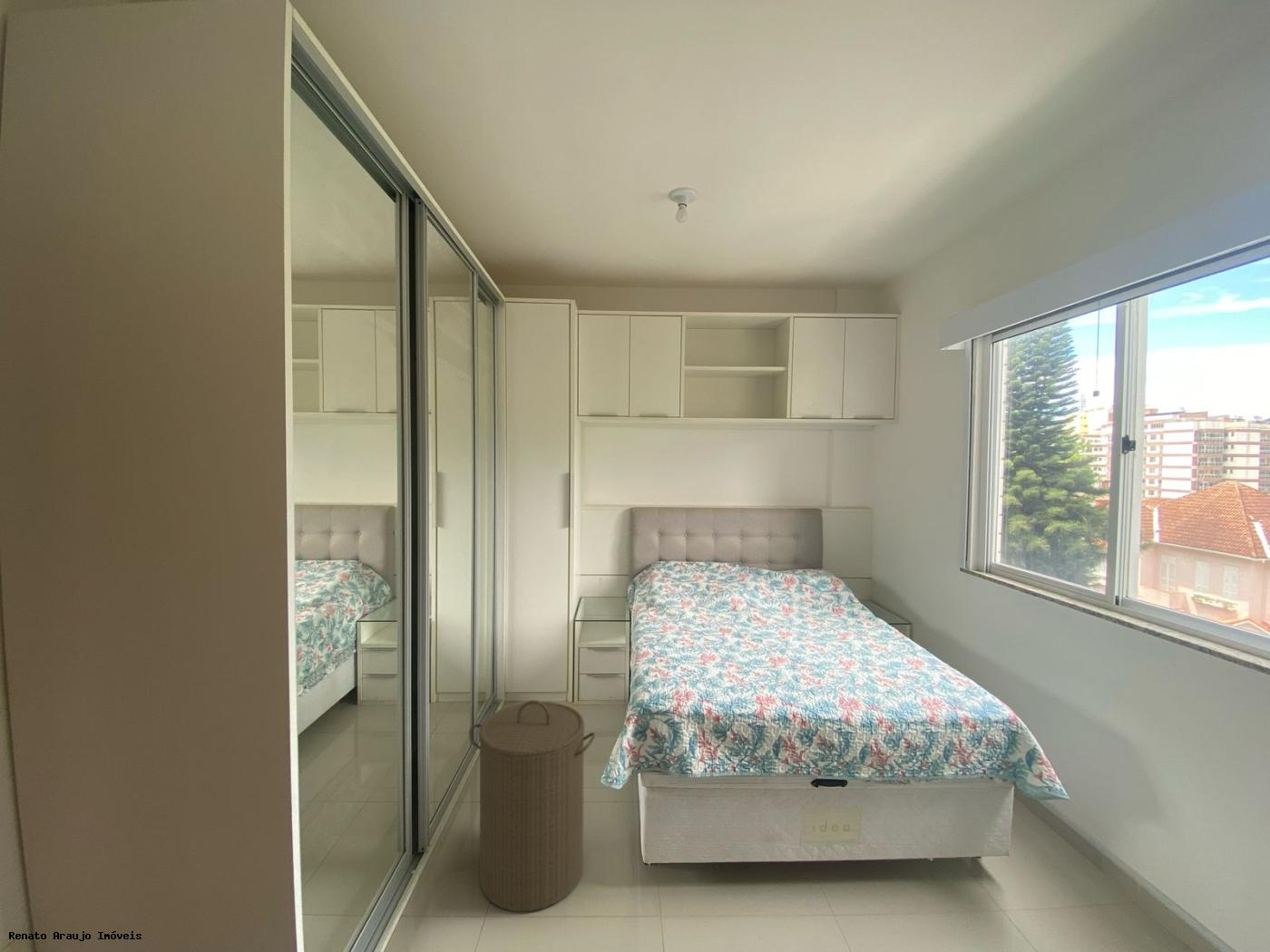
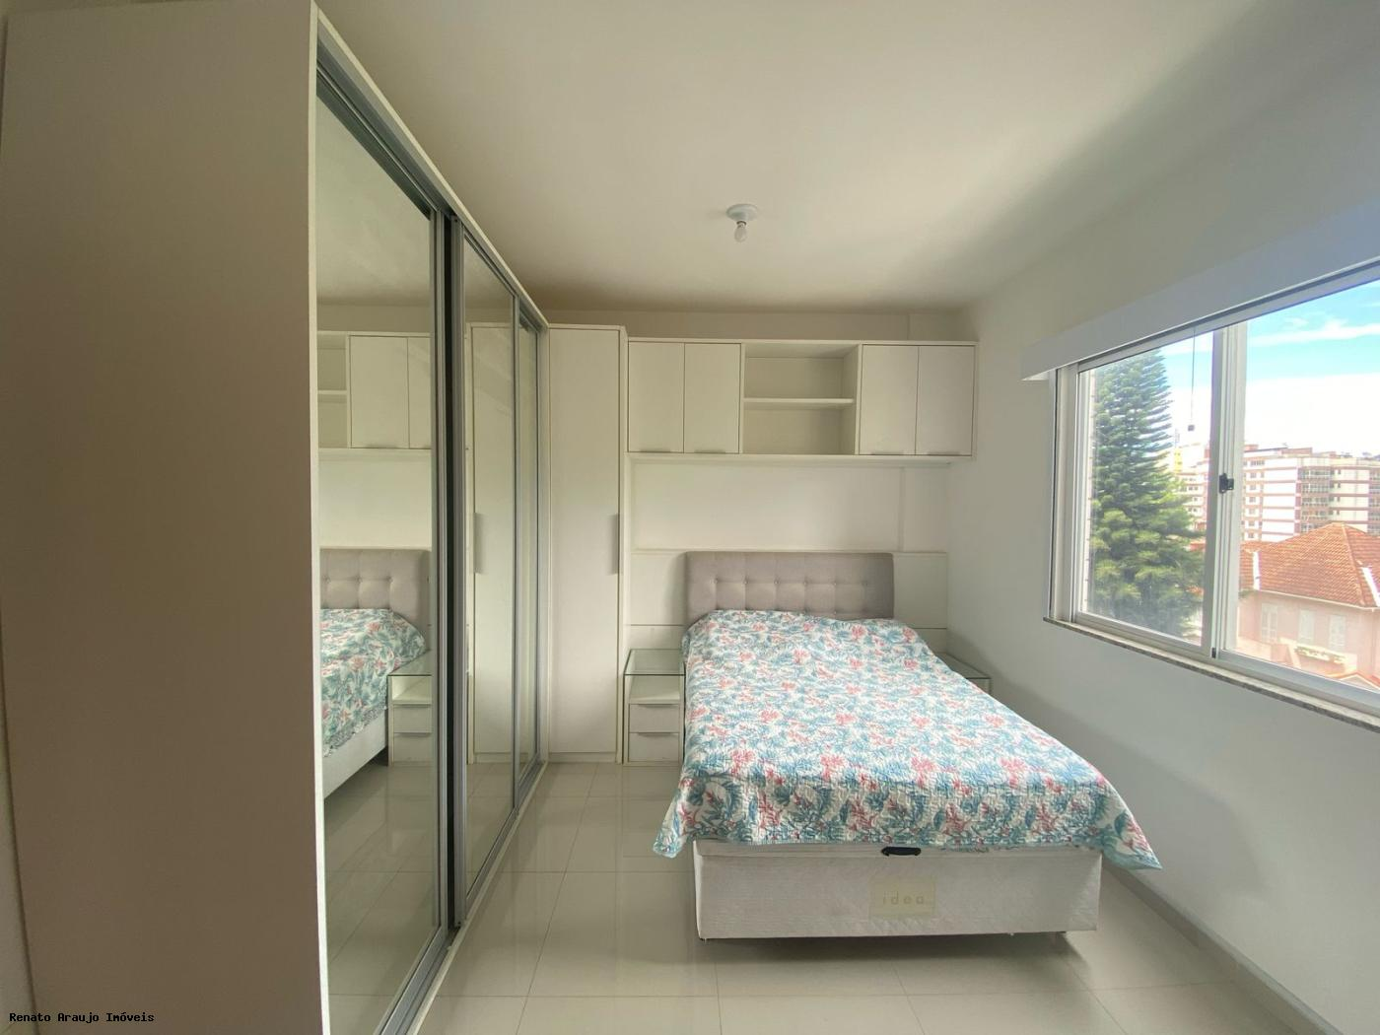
- laundry hamper (532, 786)
